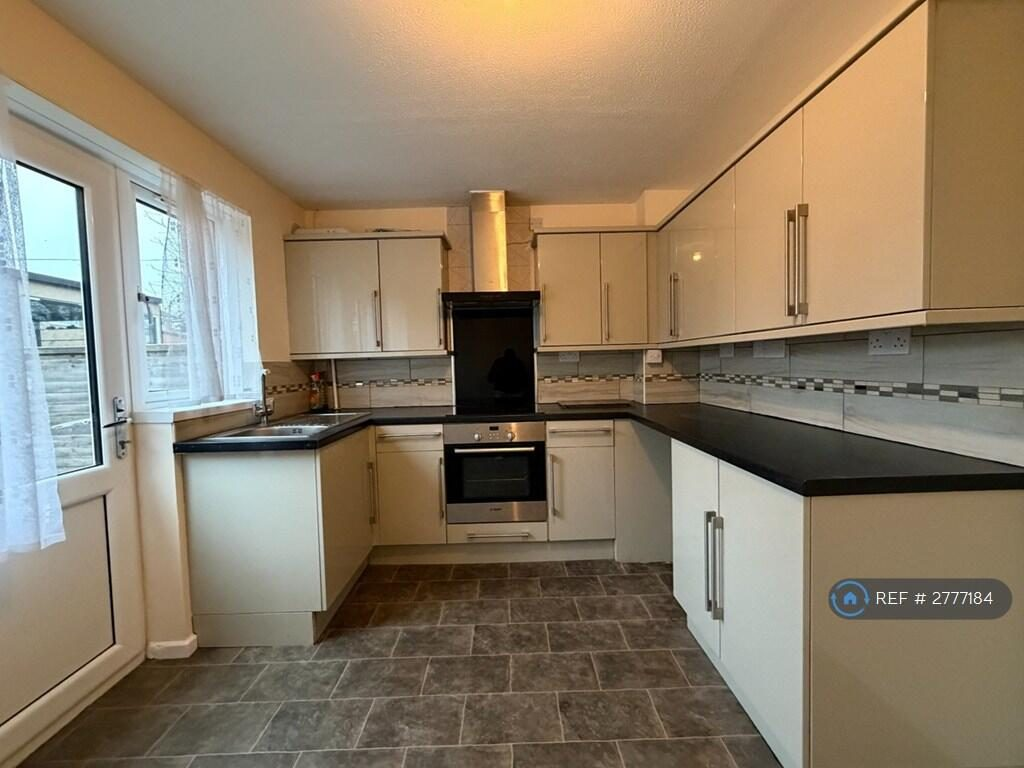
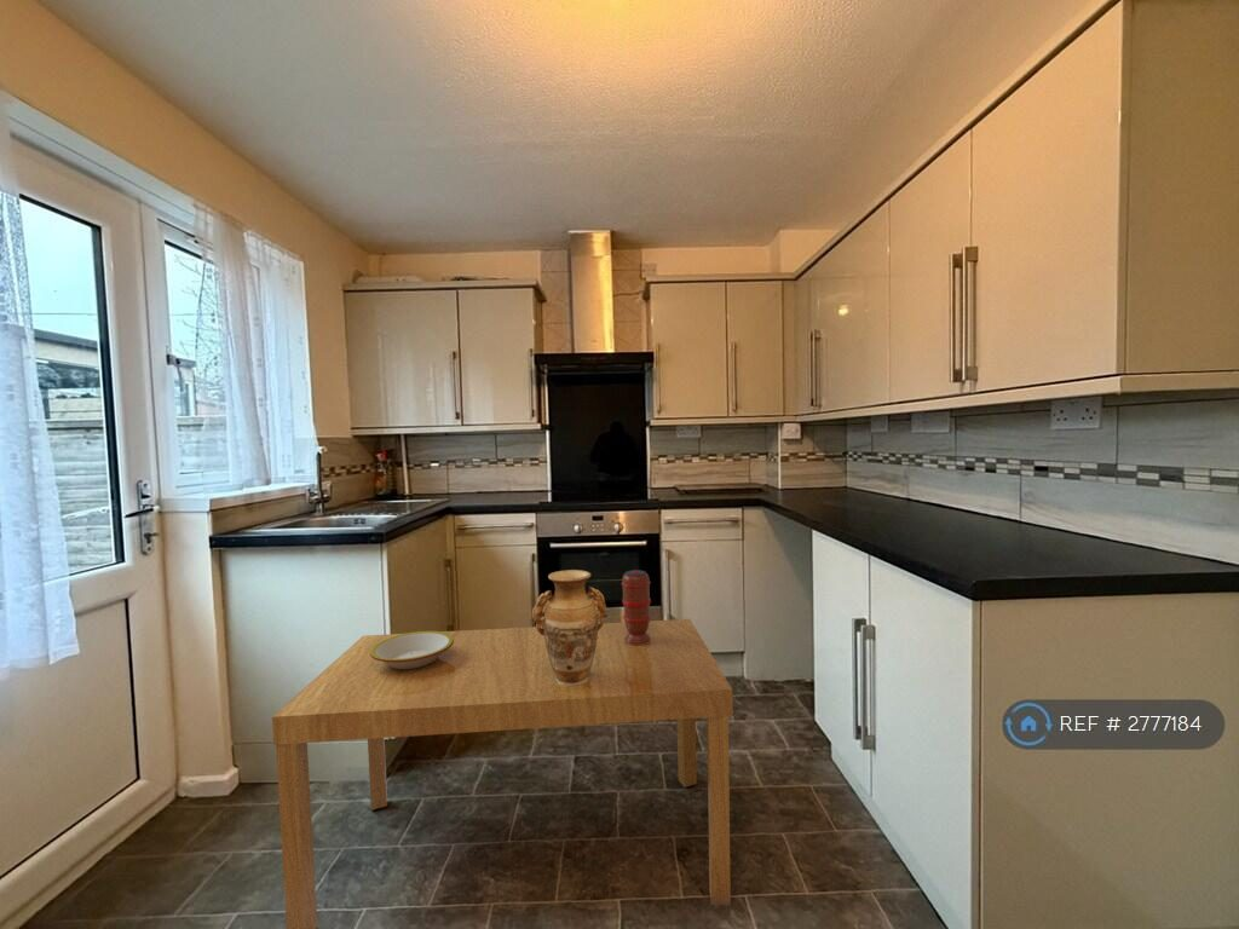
+ dining table (524, 728)
+ spice grinder (636, 605)
+ vase (570, 625)
+ bowl (413, 652)
